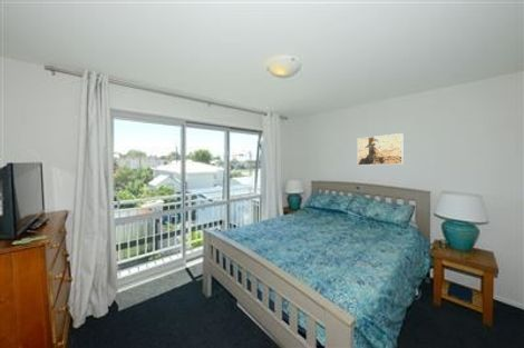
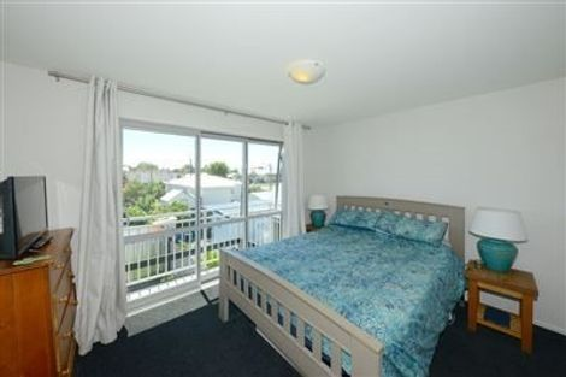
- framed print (378, 150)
